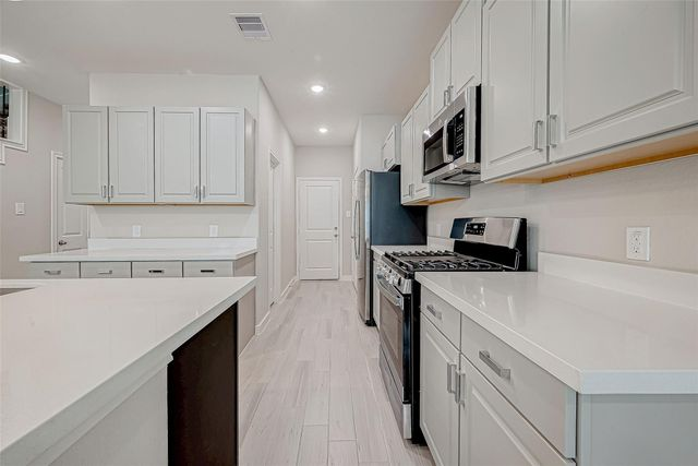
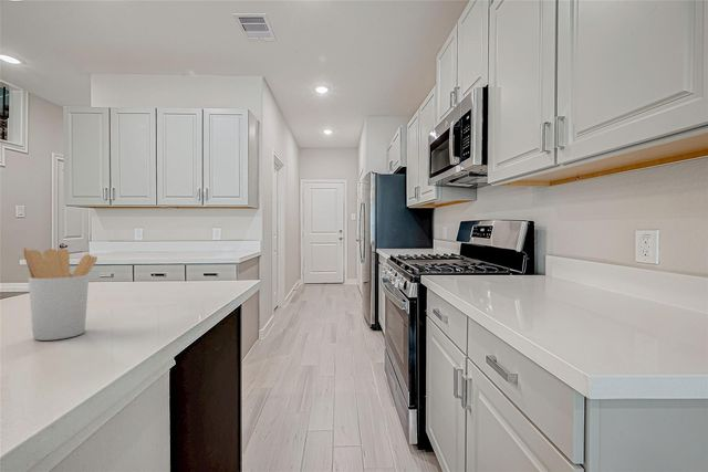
+ utensil holder (55, 289)
